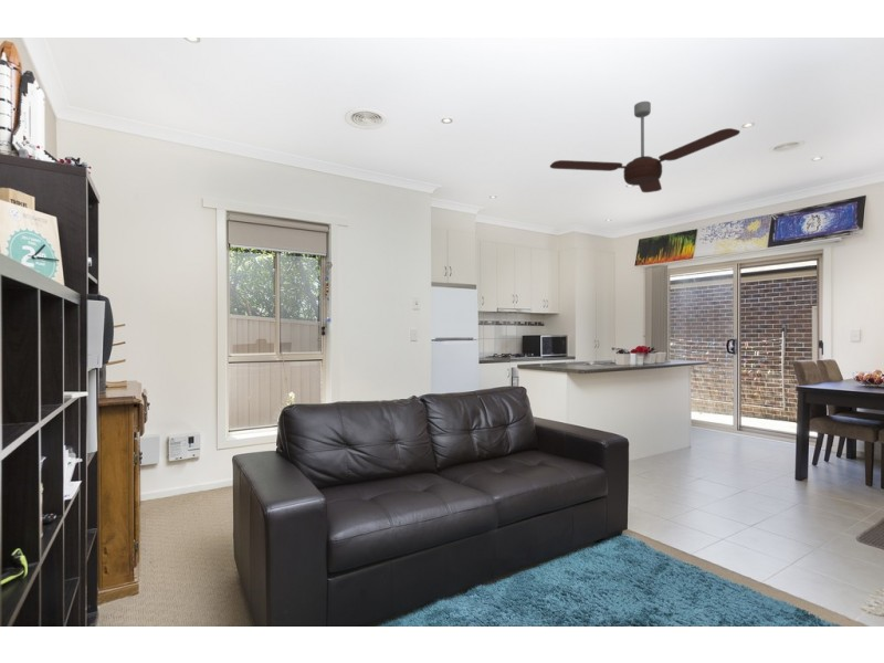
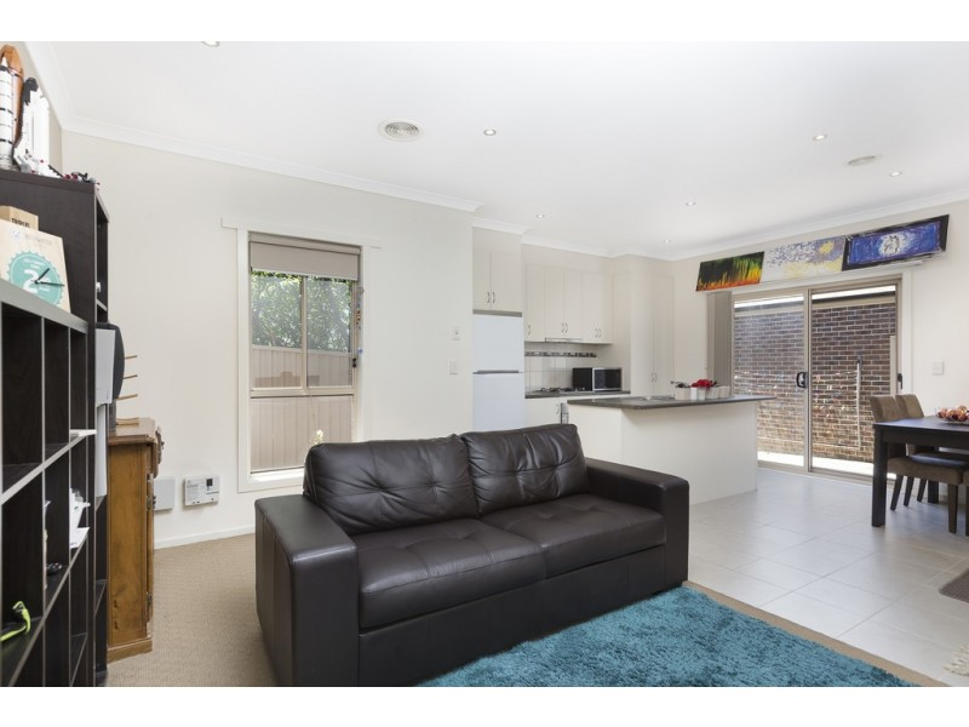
- ceiling fan (641, 148)
